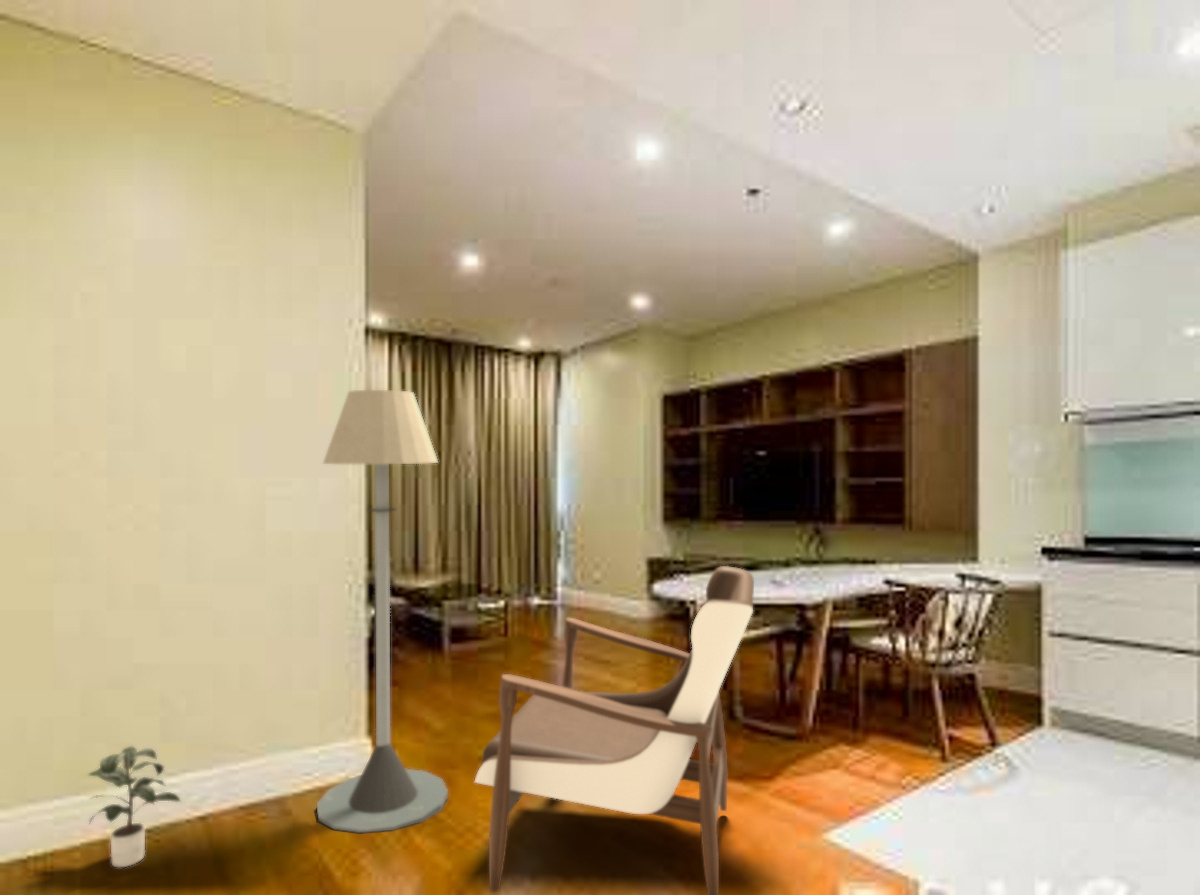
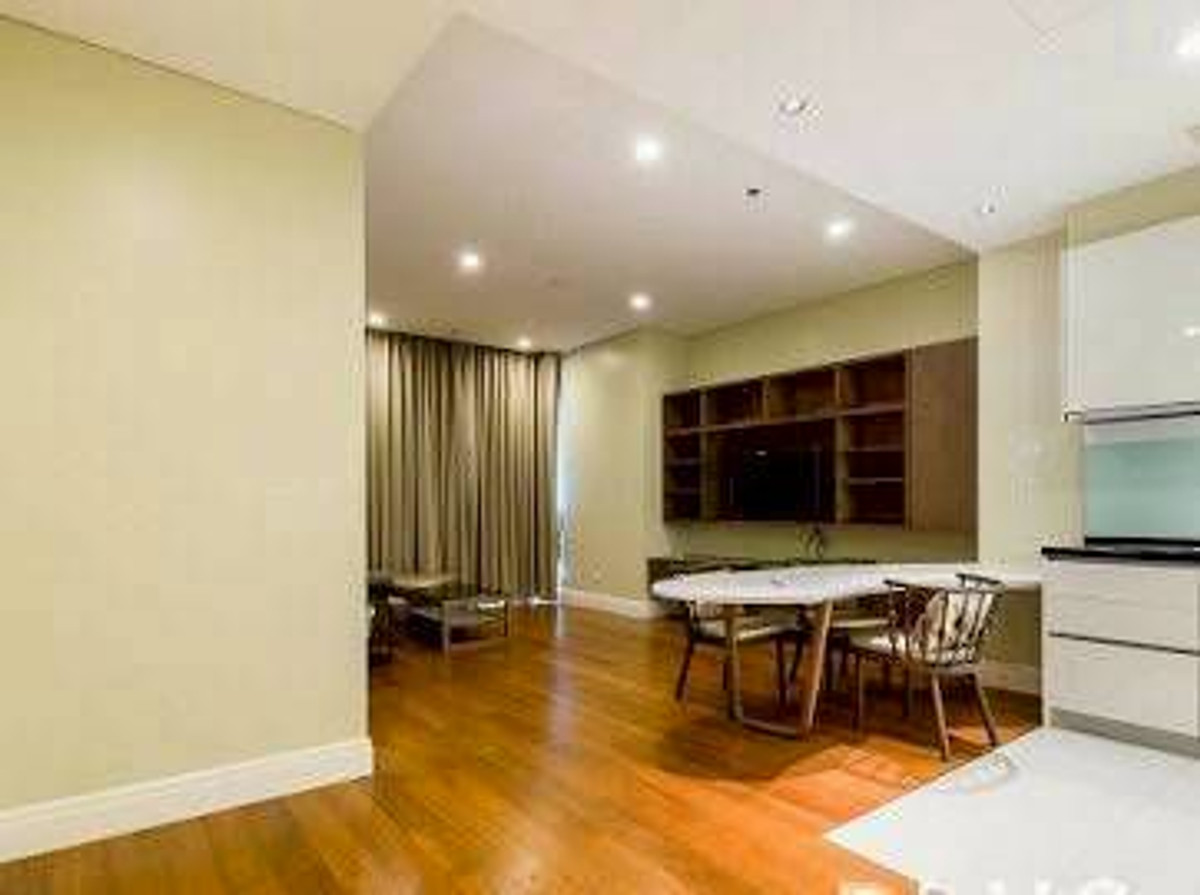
- floor lamp (382, 598)
- armchair (626, 710)
- potted plant (139, 797)
